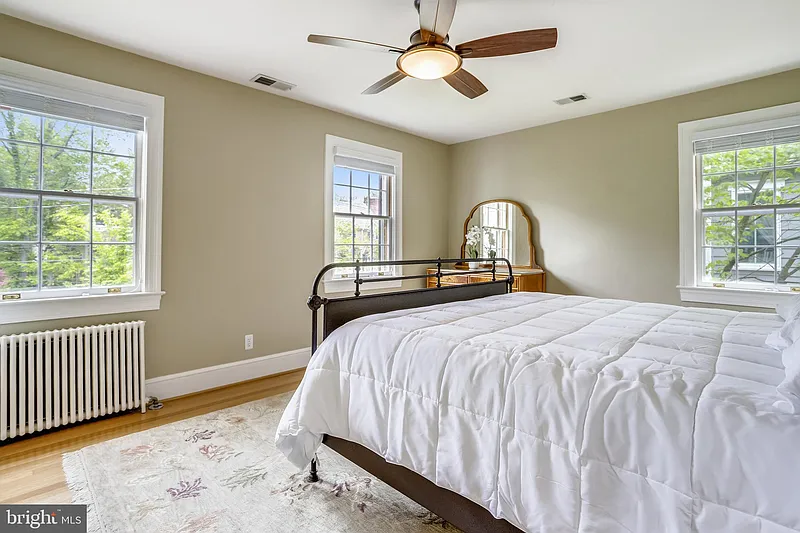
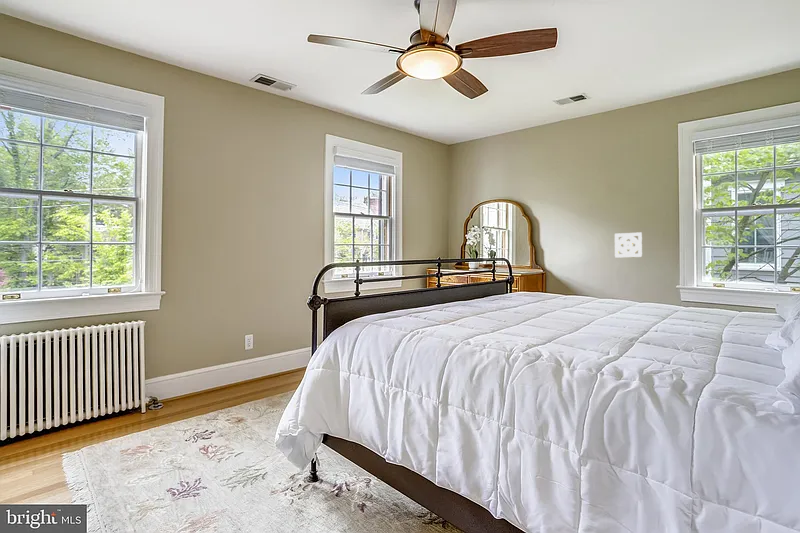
+ wall ornament (628, 245)
